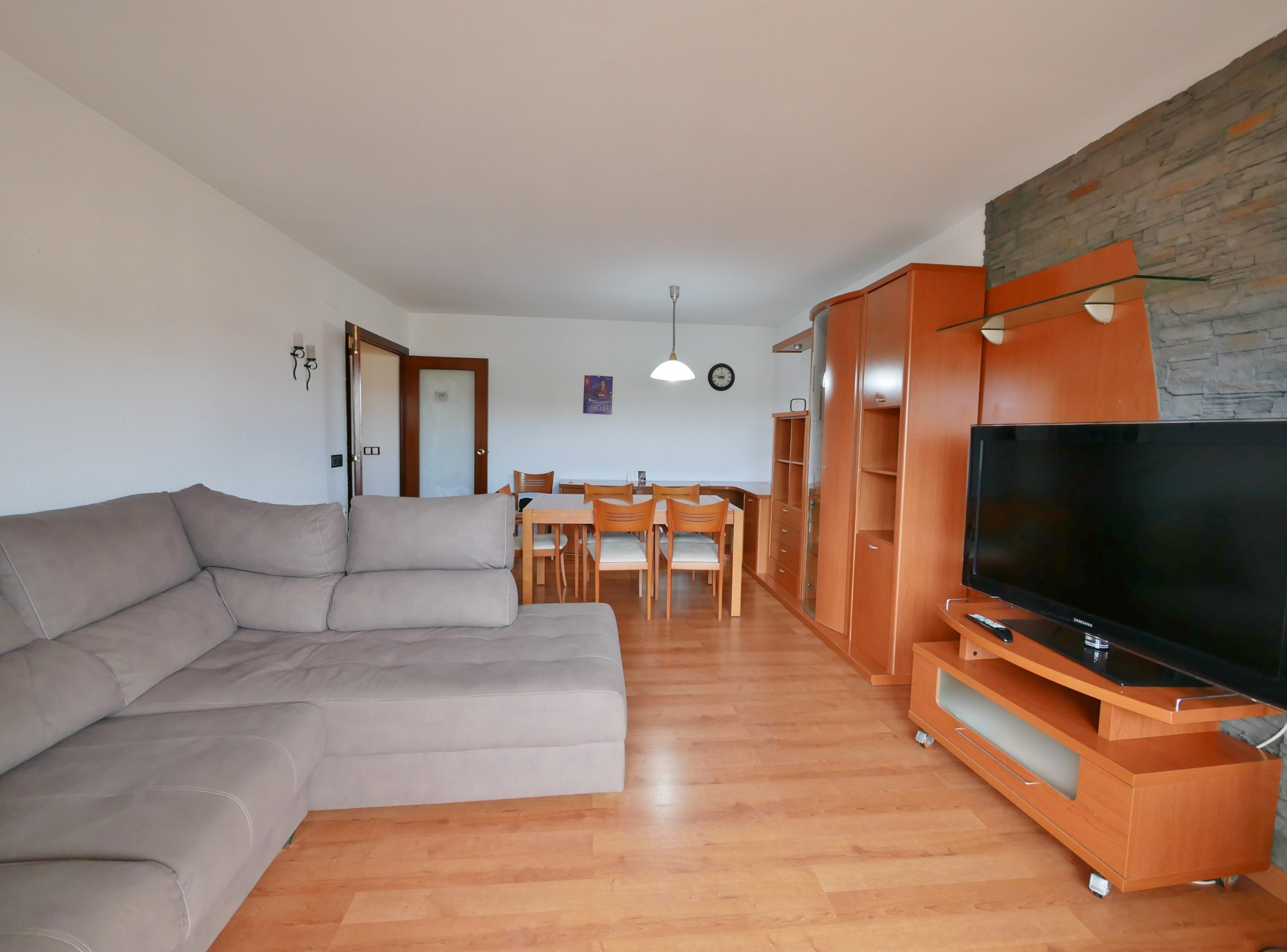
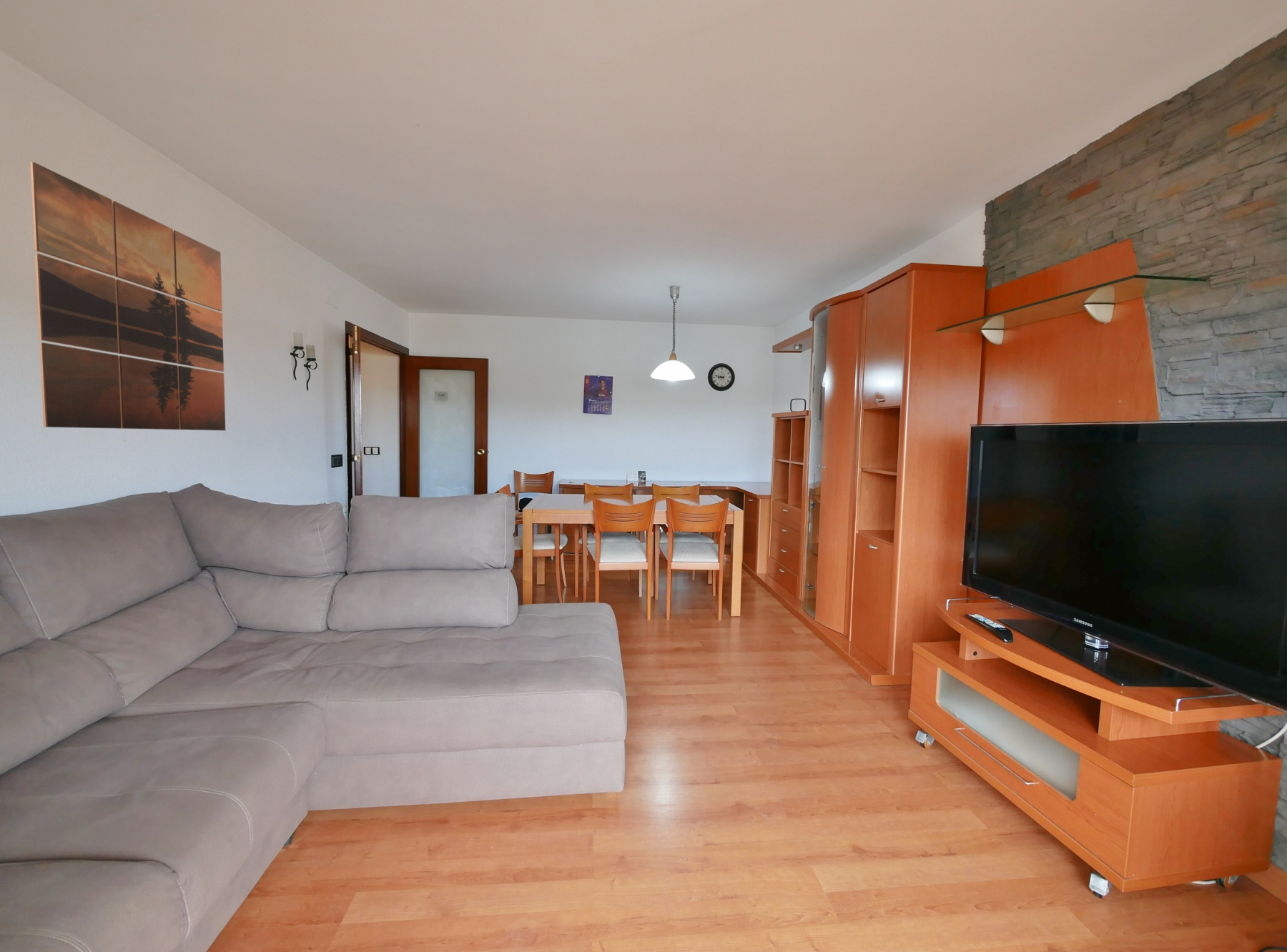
+ wall art (147, 324)
